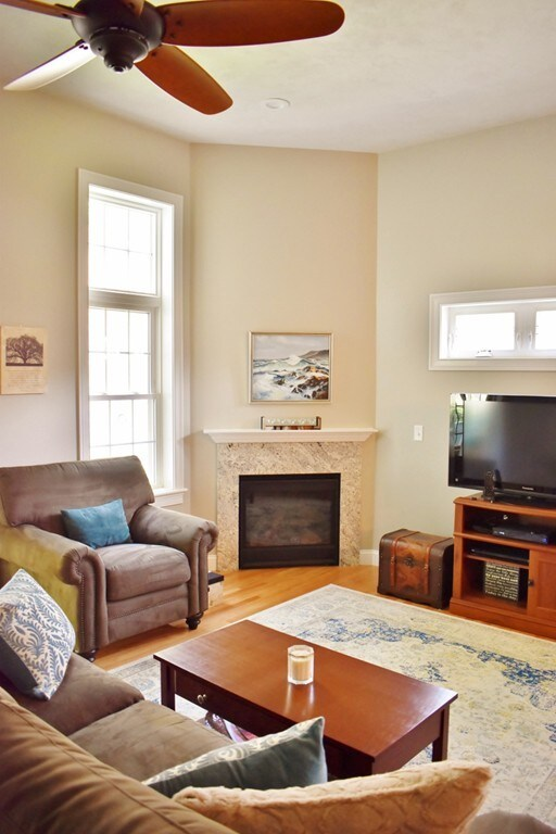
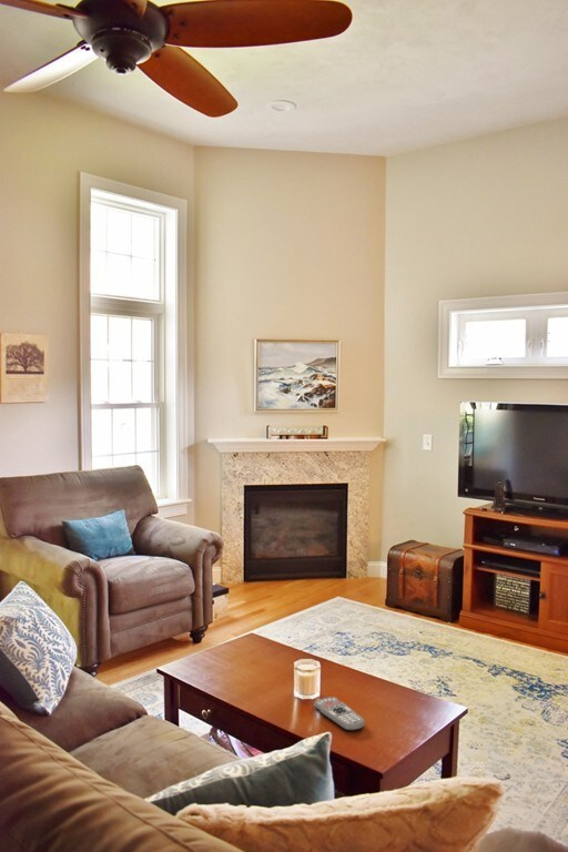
+ remote control (339, 713)
